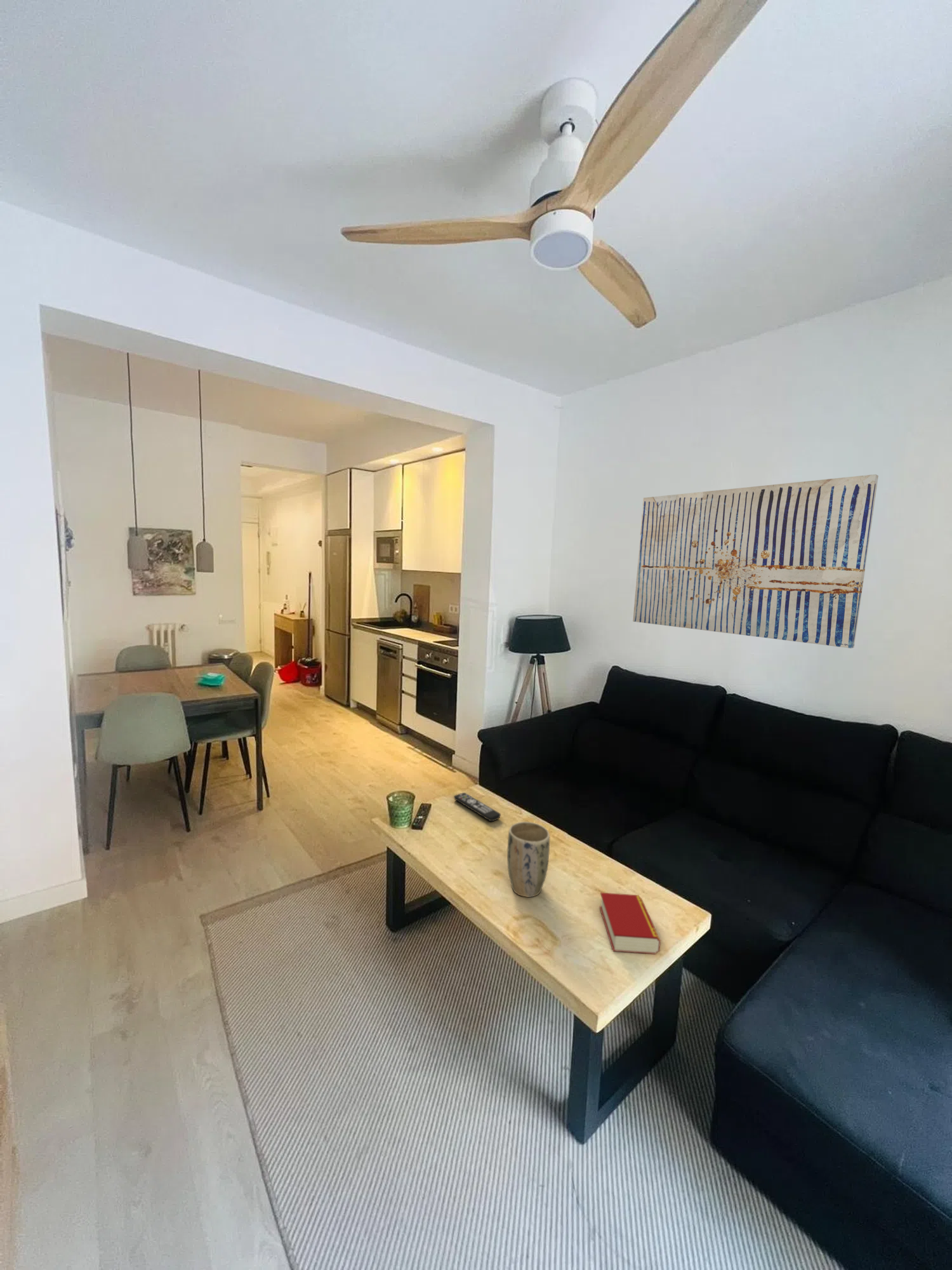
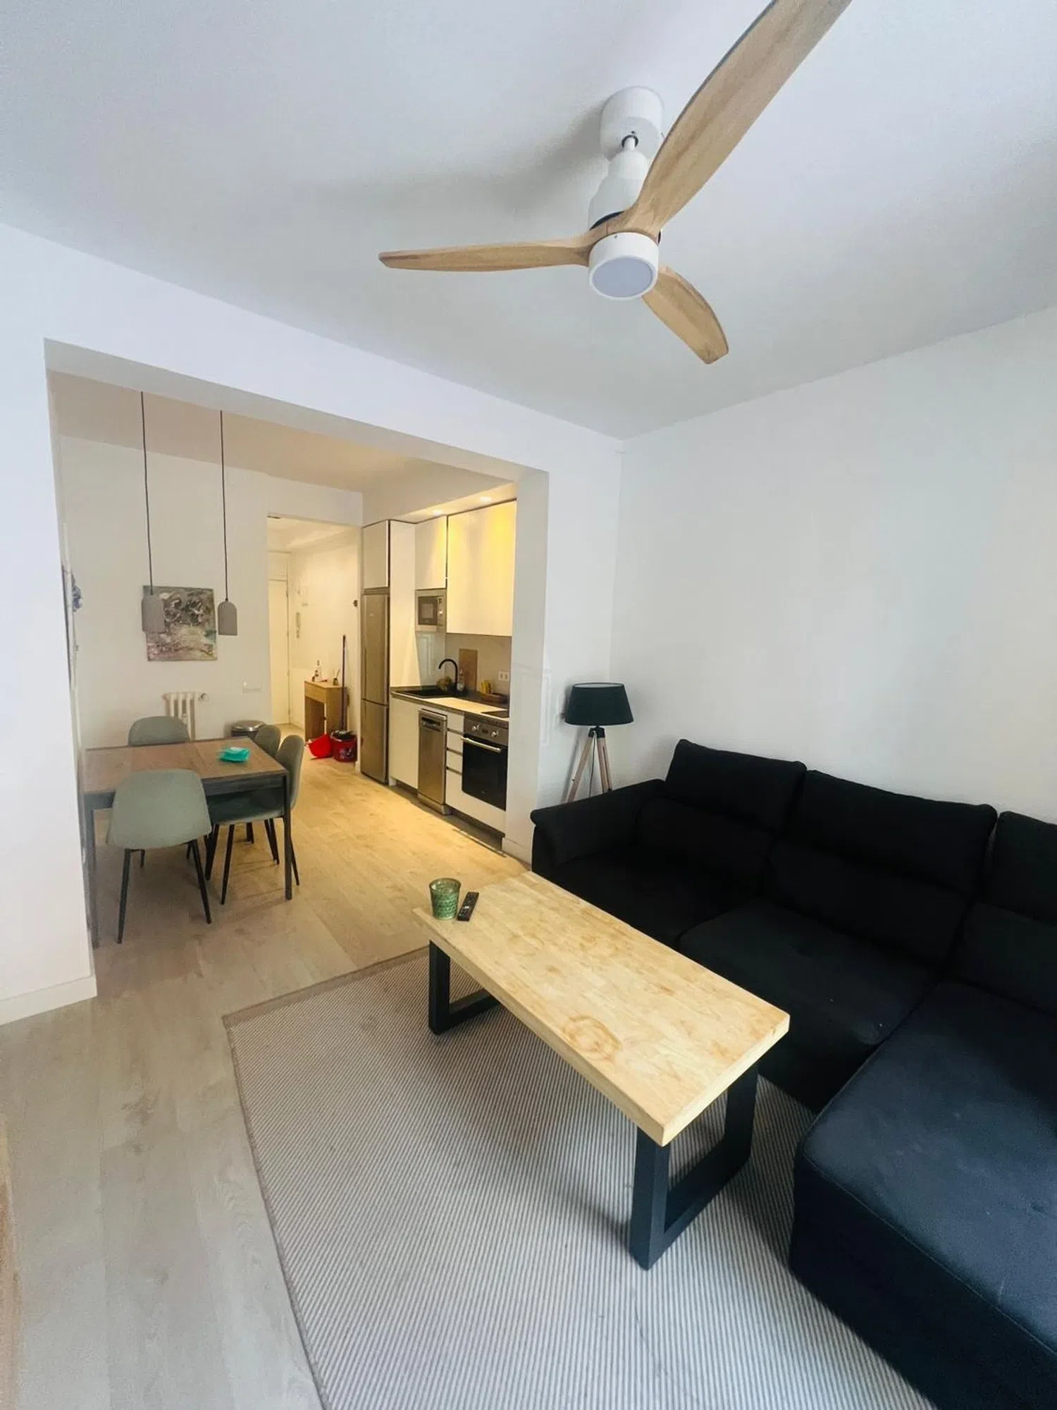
- wall art (733, 561)
- plant pot (527, 860)
- remote control (476, 806)
- book (628, 921)
